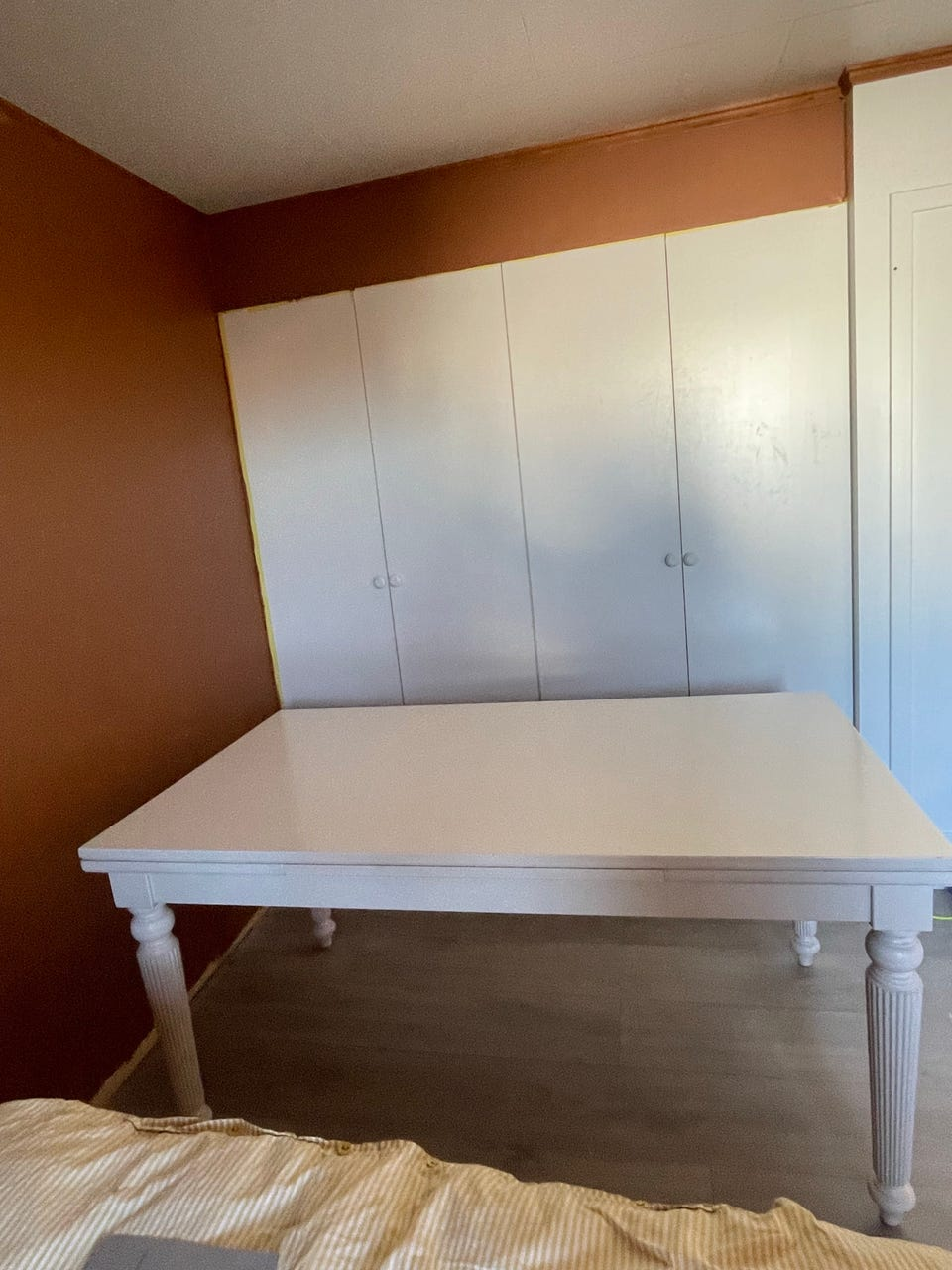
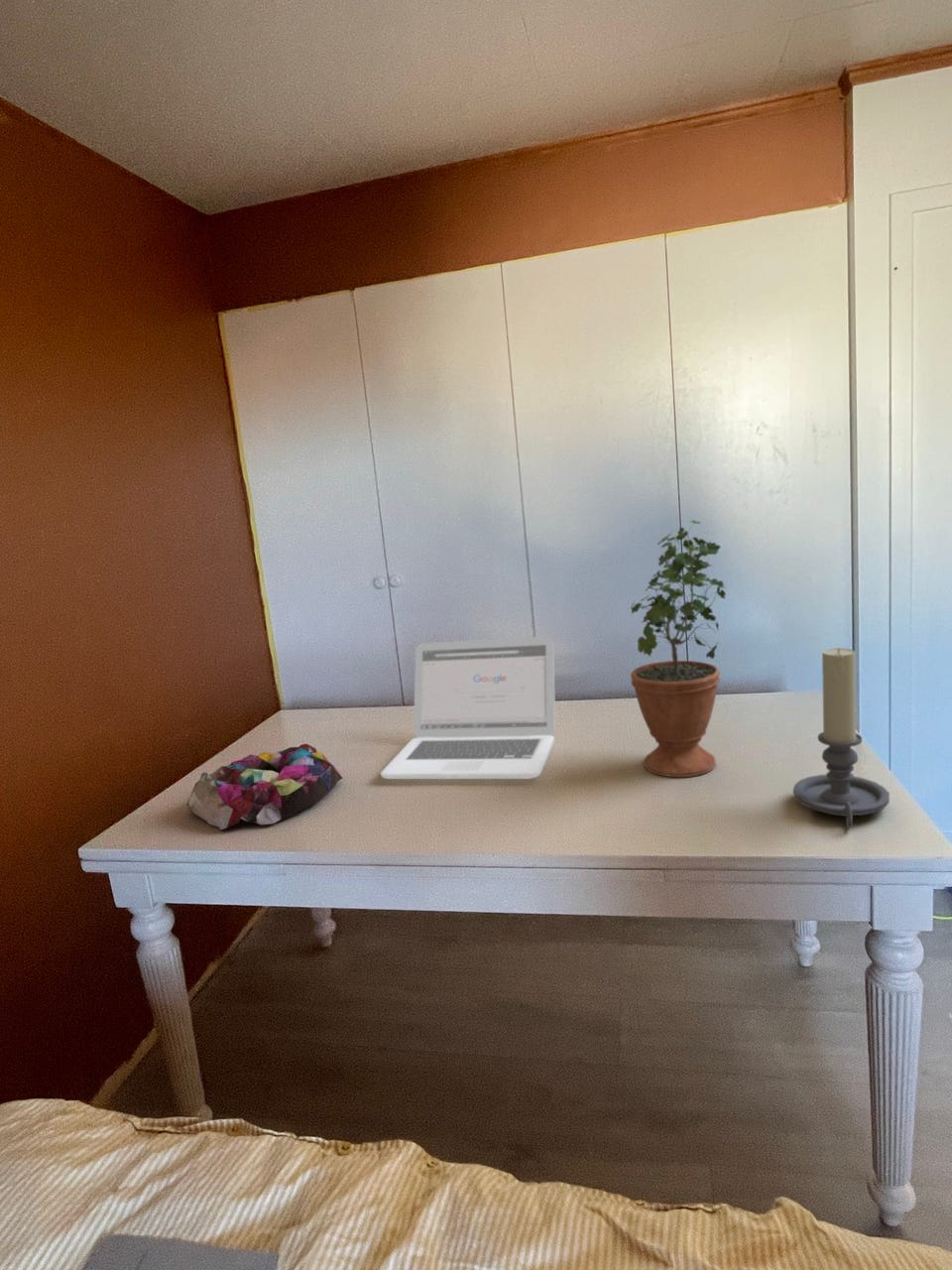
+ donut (264, 778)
+ candle holder (840, 730)
+ potted plant (683, 642)
+ laptop (471, 705)
